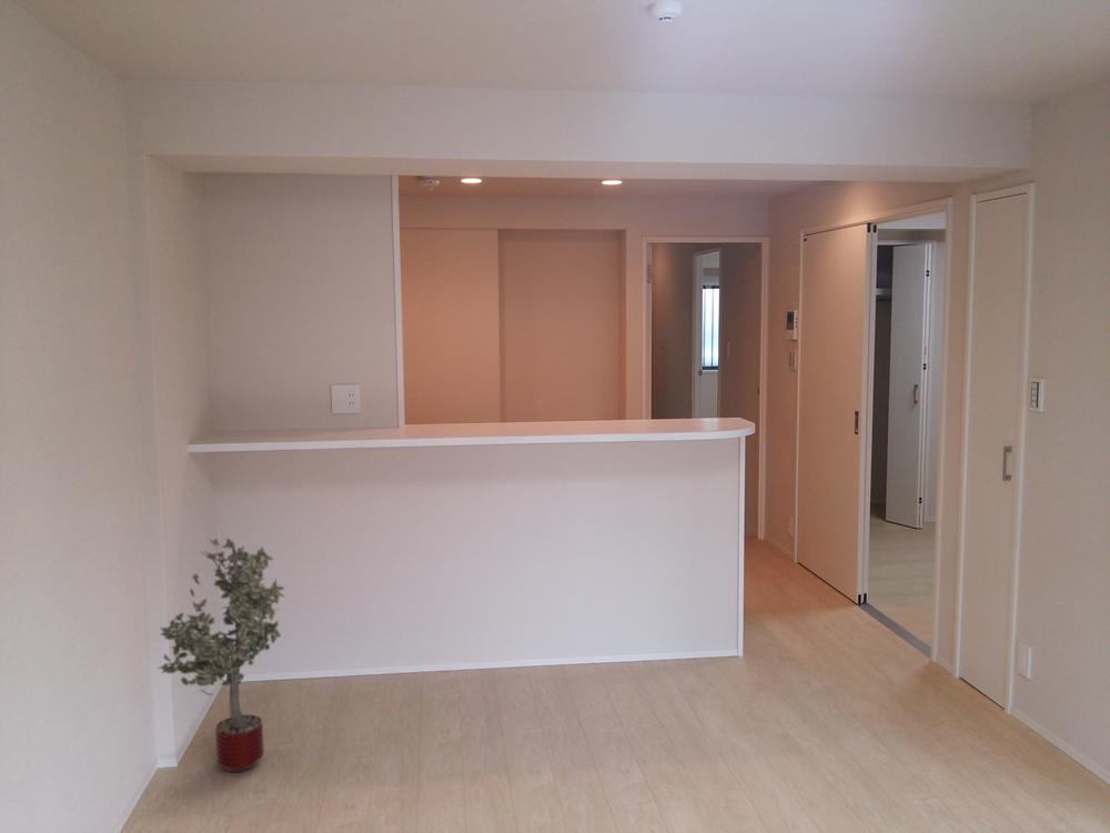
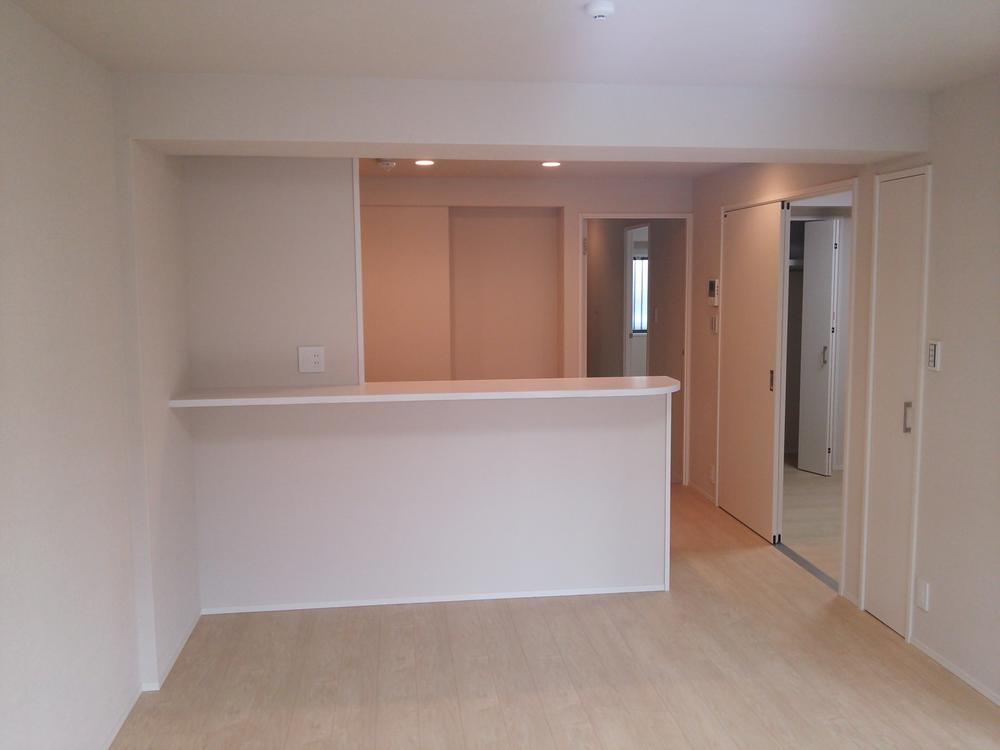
- potted tree (220, 655)
